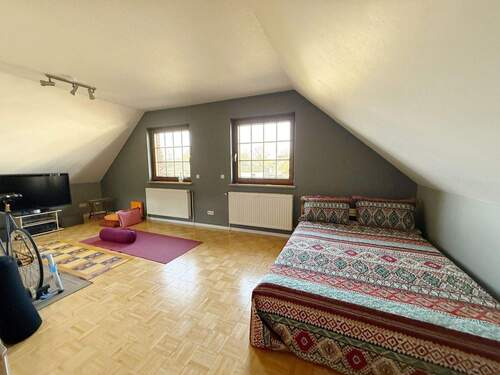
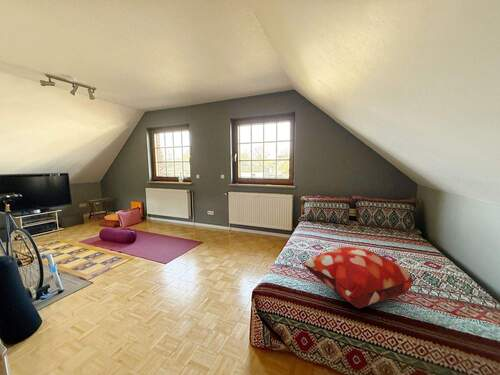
+ decorative pillow (354, 271)
